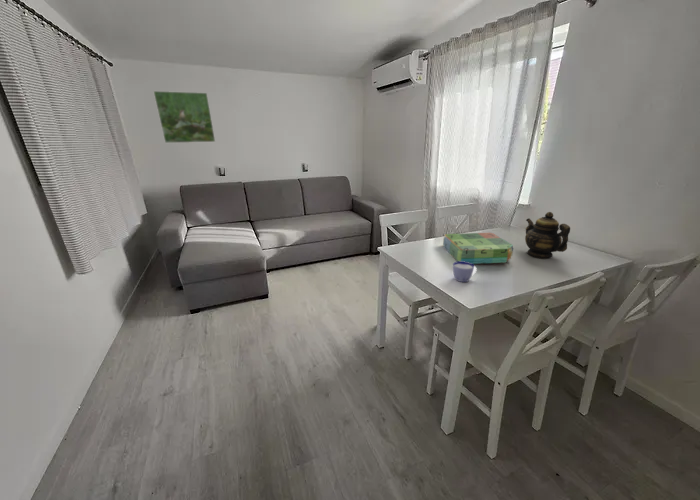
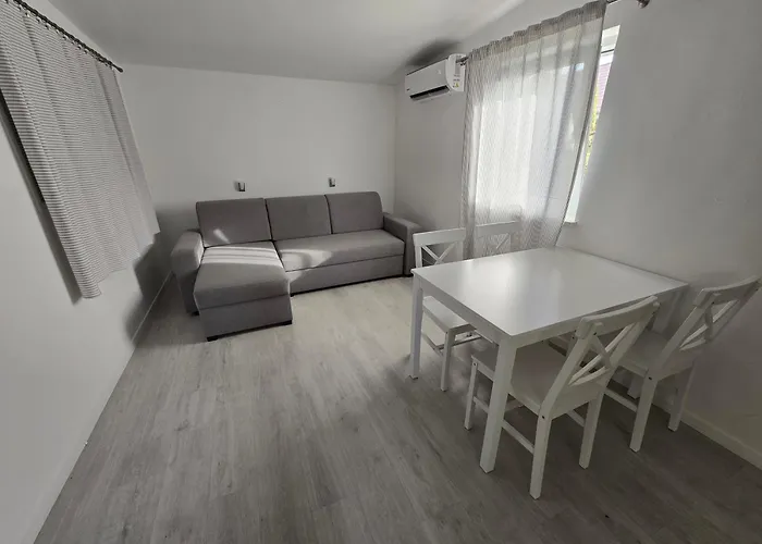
- cup (465, 271)
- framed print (186, 117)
- board game (477, 246)
- teapot (544, 234)
